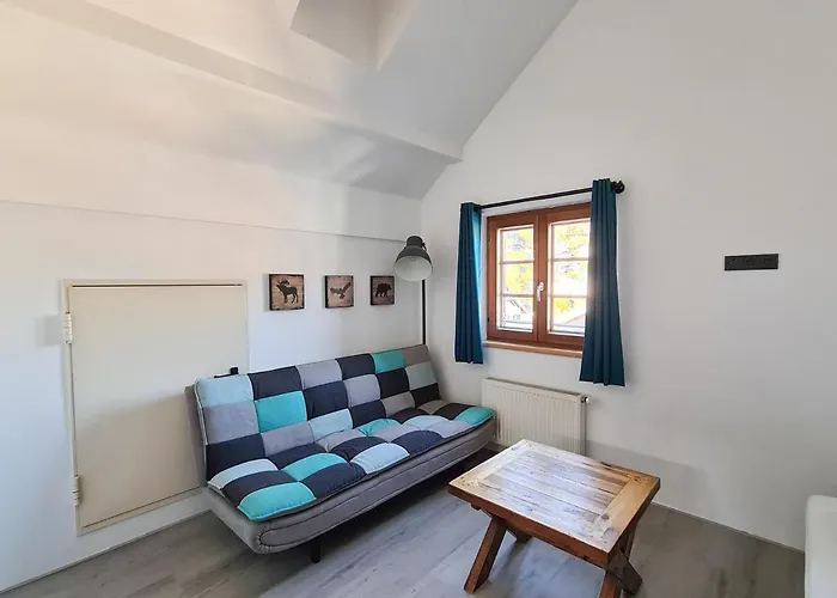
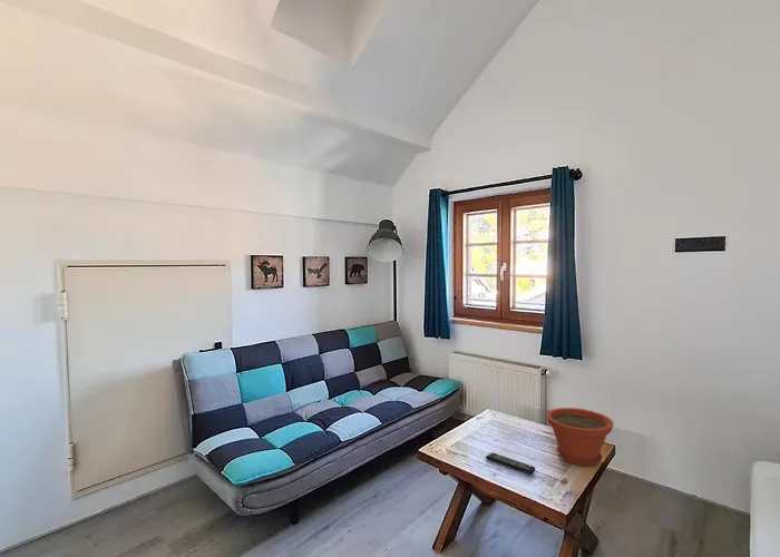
+ plant pot (578, 438)
+ remote control (509, 462)
